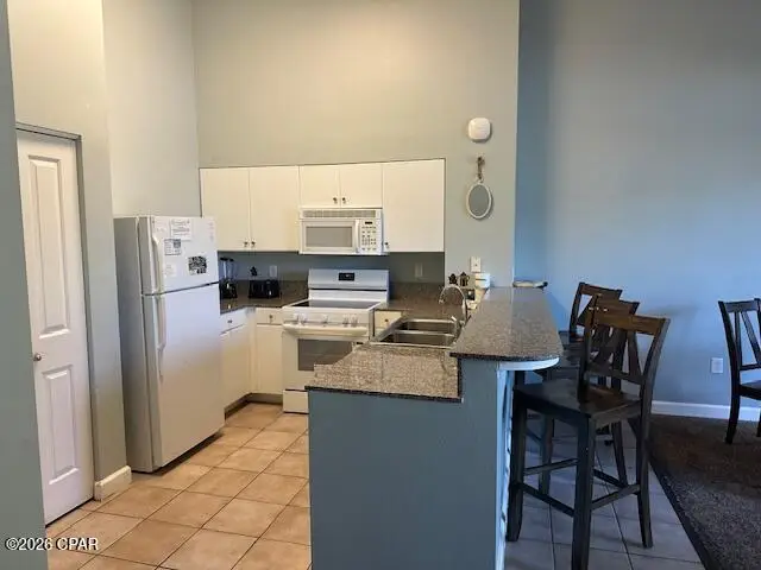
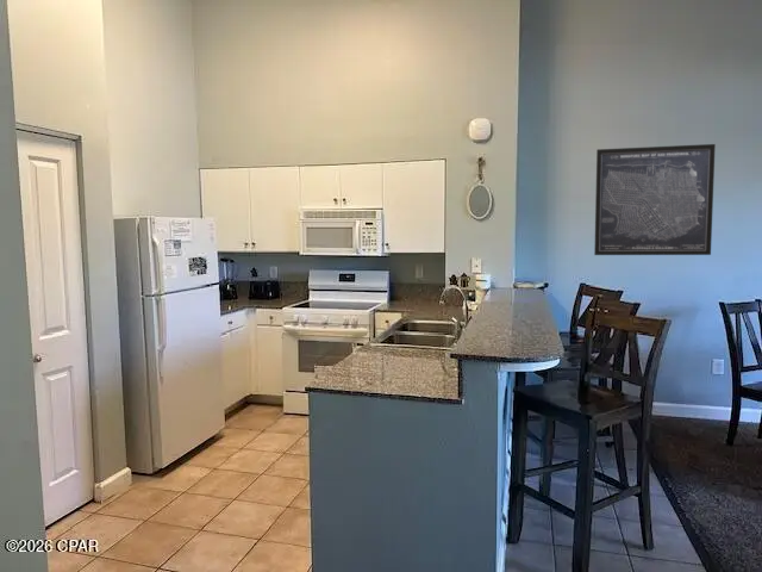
+ wall art (652, 201)
